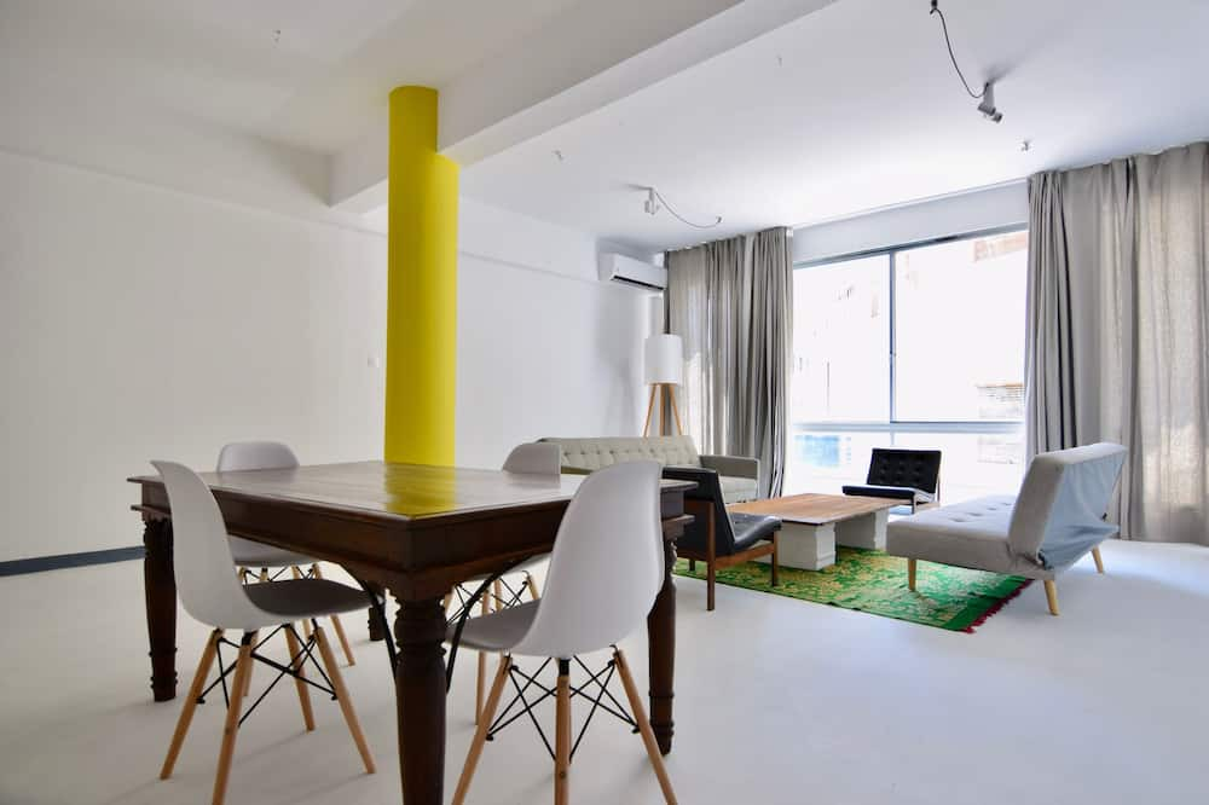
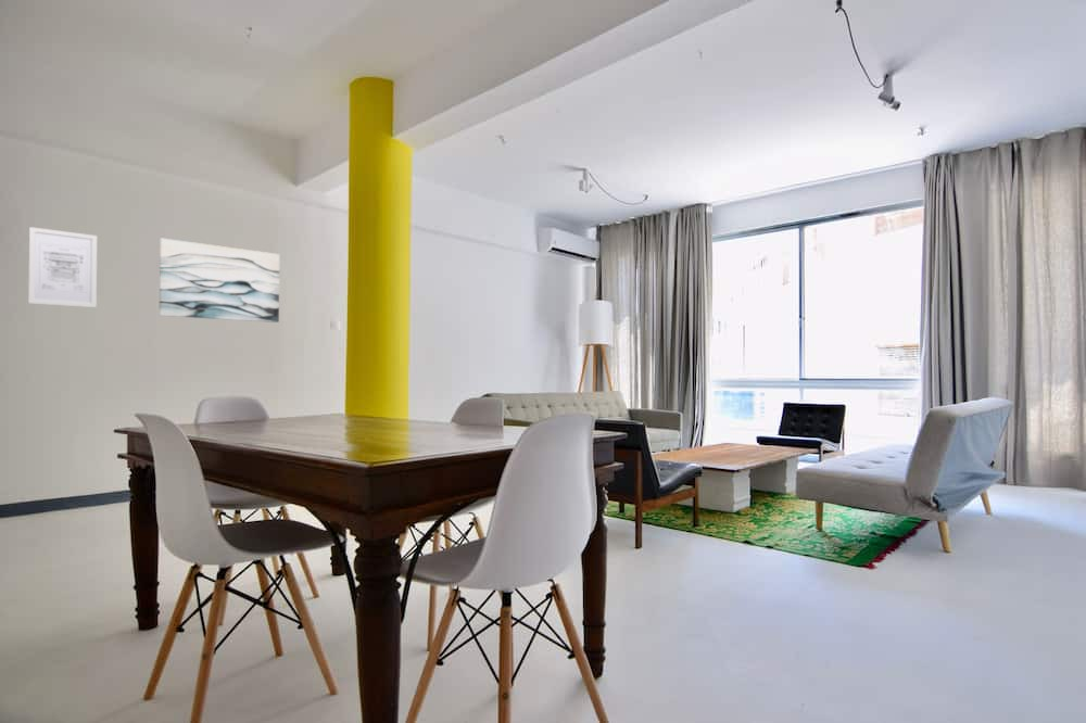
+ wall art (63, 268)
+ wall art (223, 282)
